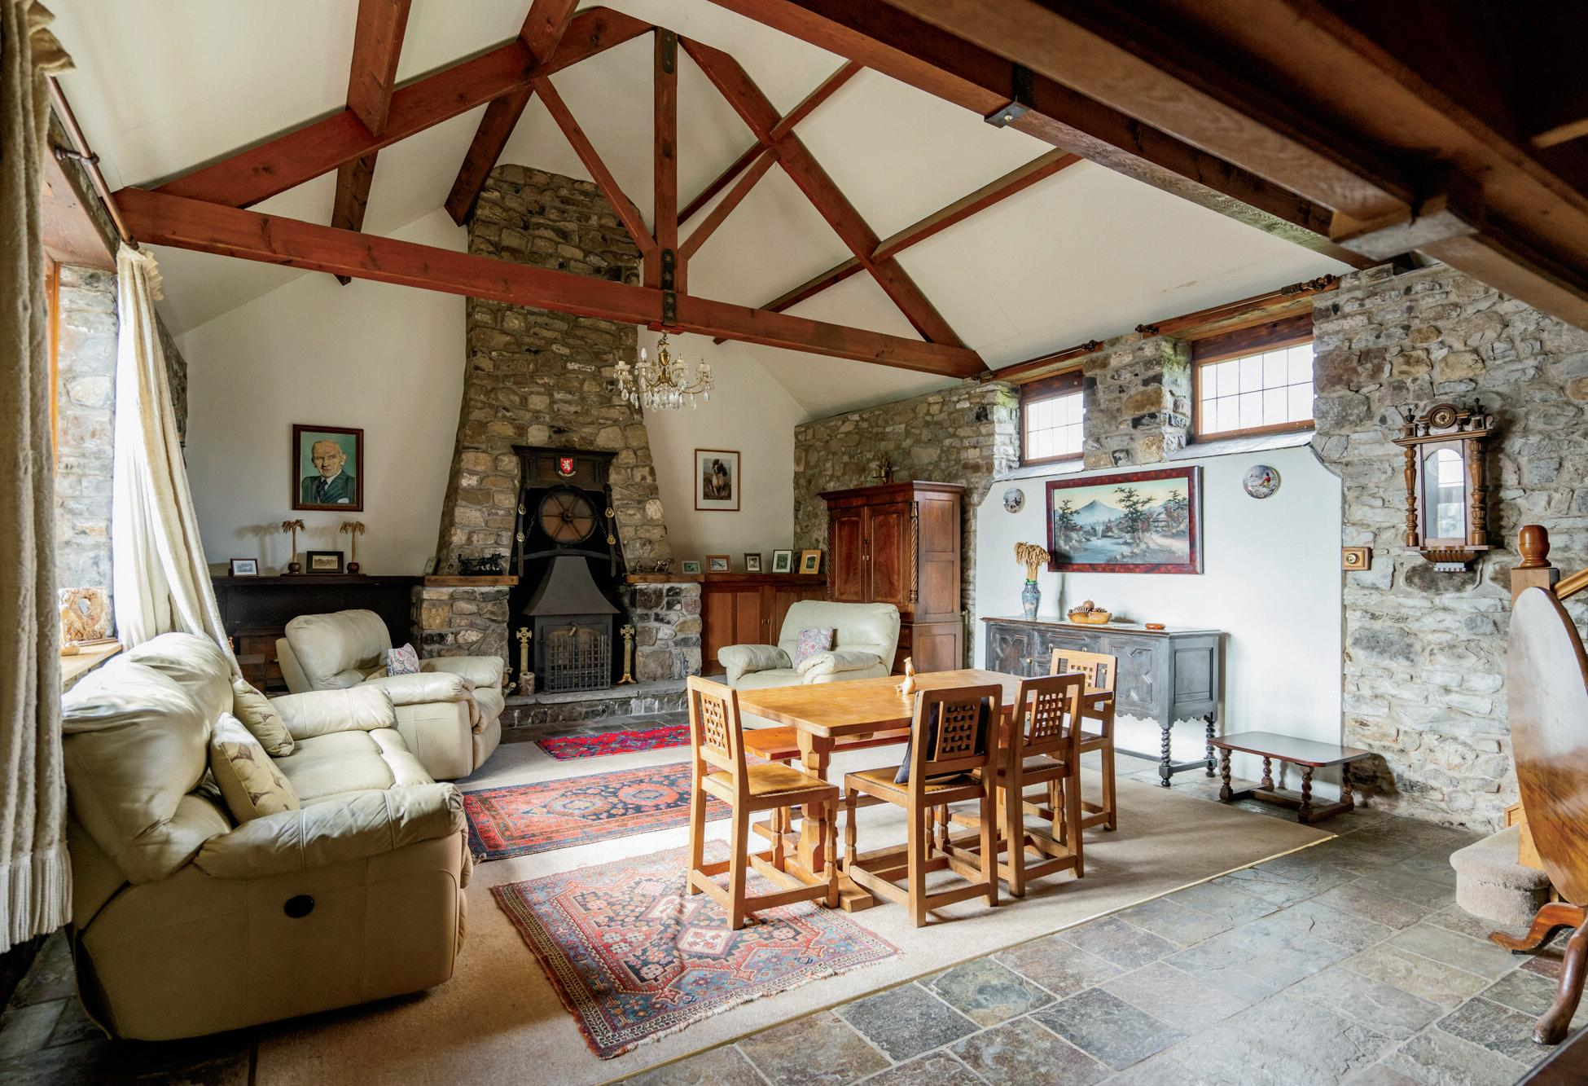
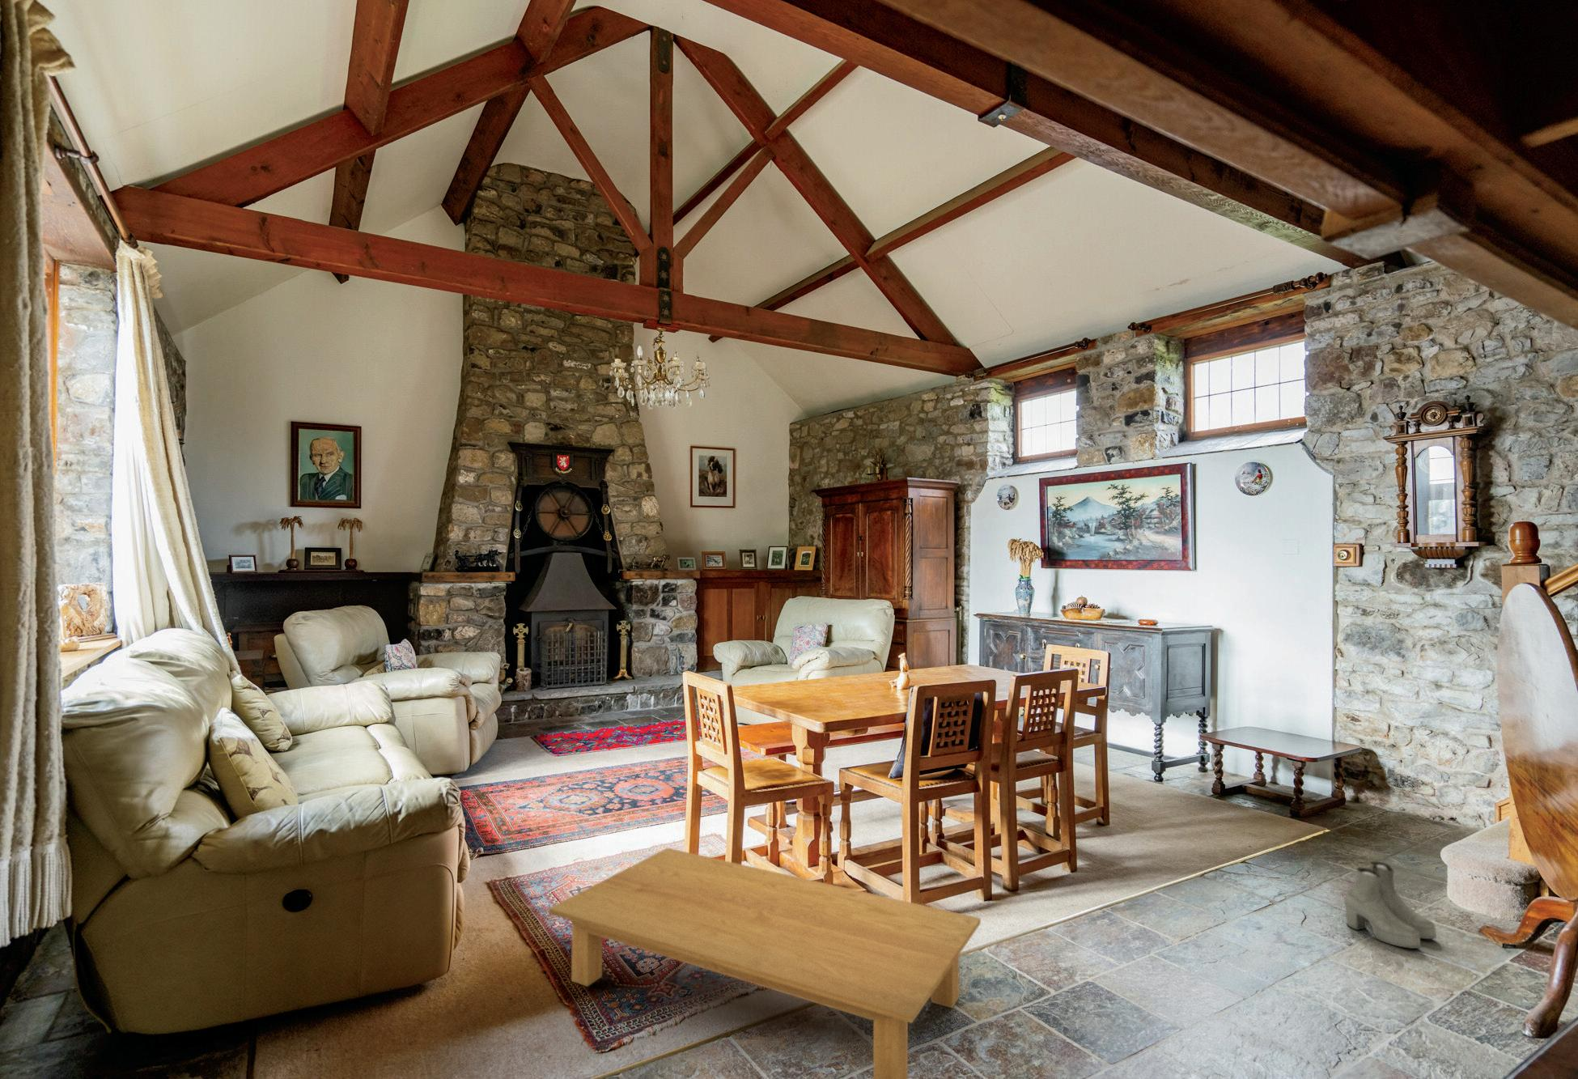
+ coffee table (761, 951)
+ boots (1387, 900)
